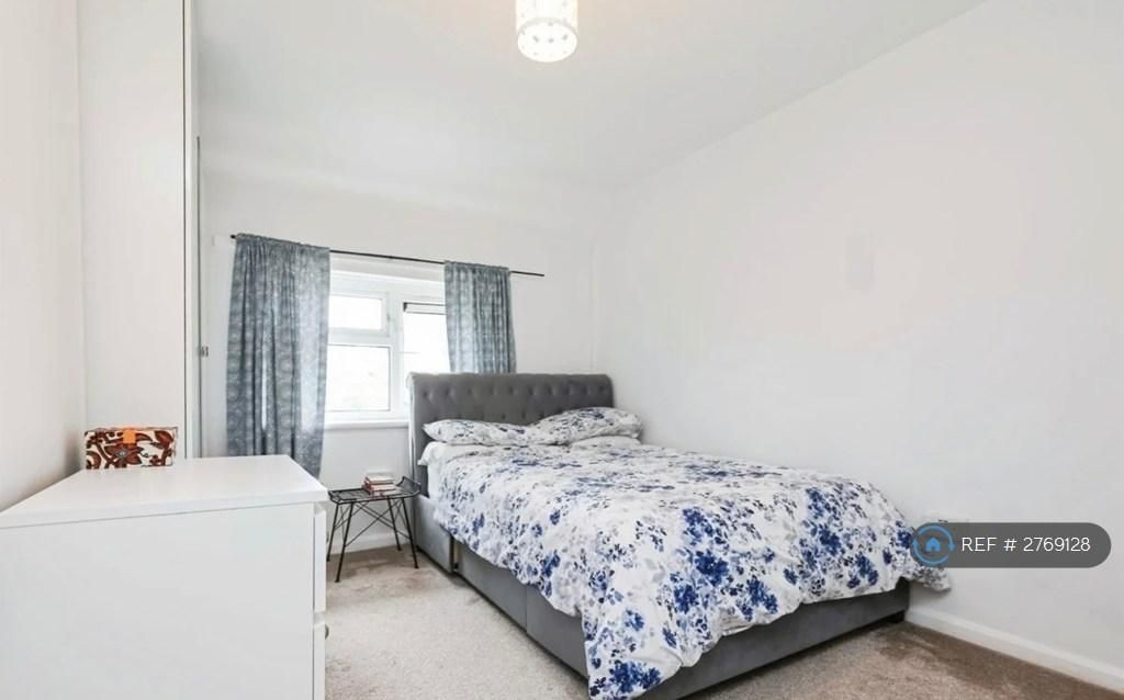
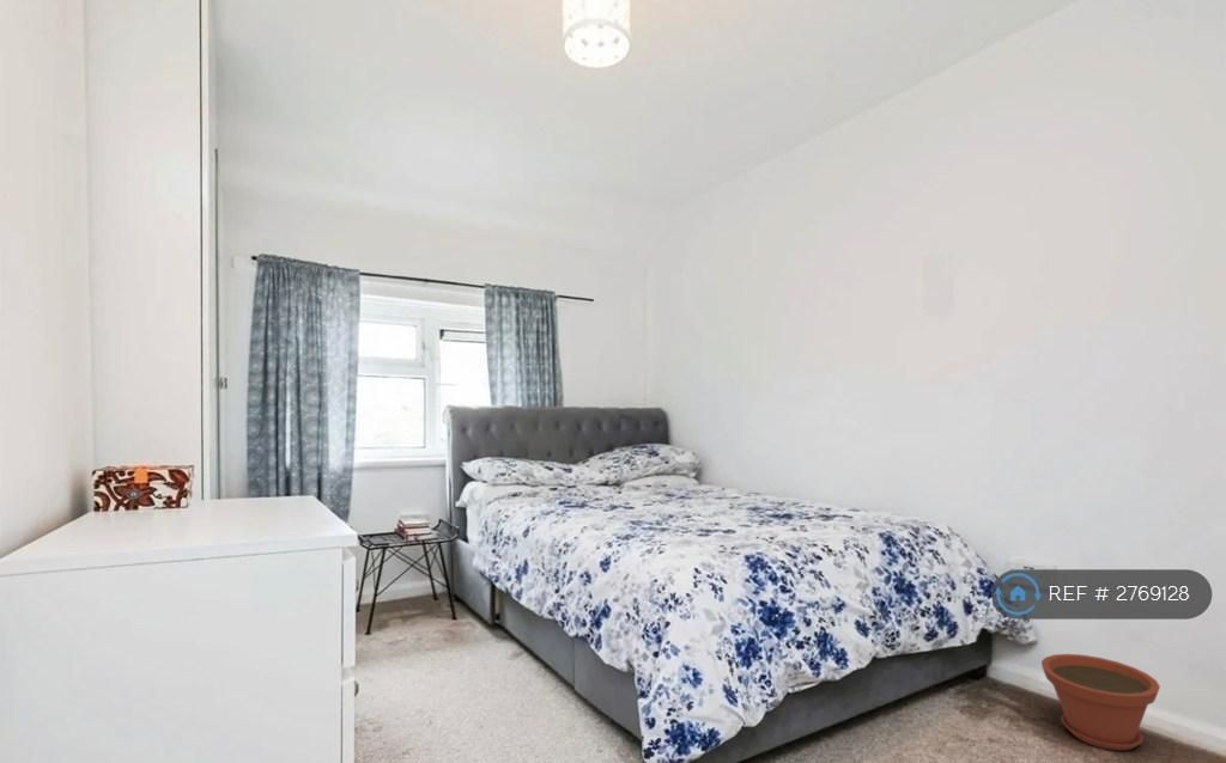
+ plant pot (1099, 704)
